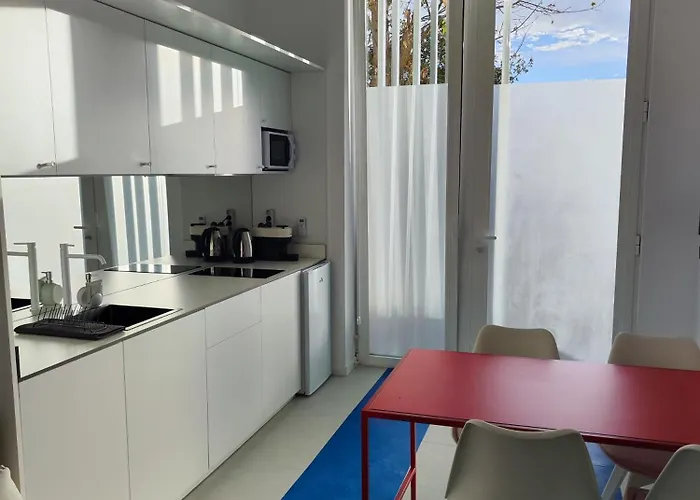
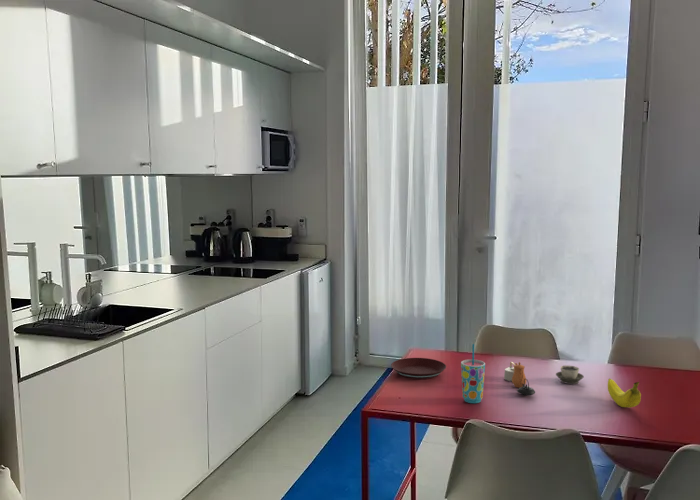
+ plate (418, 369)
+ fruit (620, 389)
+ cup (569, 374)
+ teapot (518, 373)
+ cup (472, 372)
